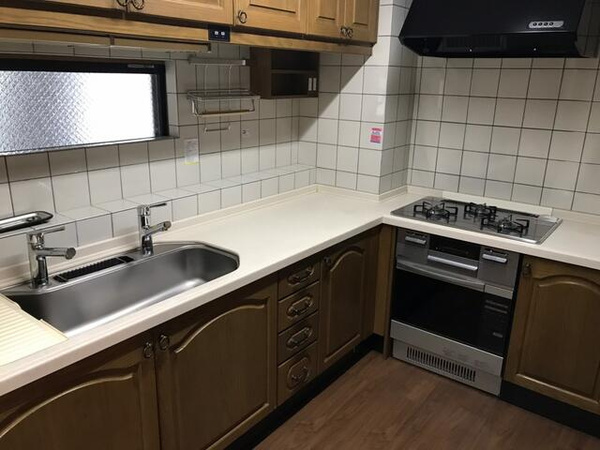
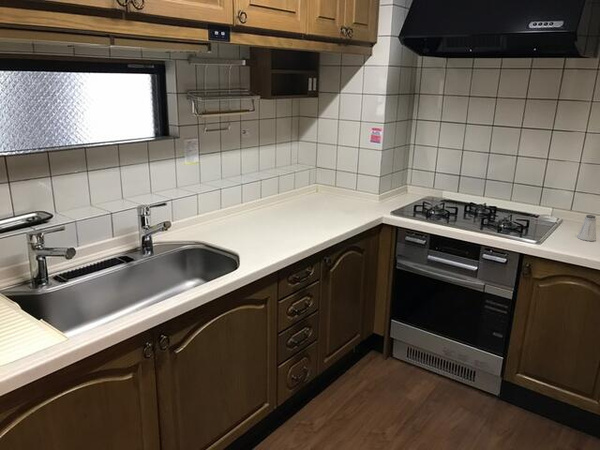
+ saltshaker (588, 227)
